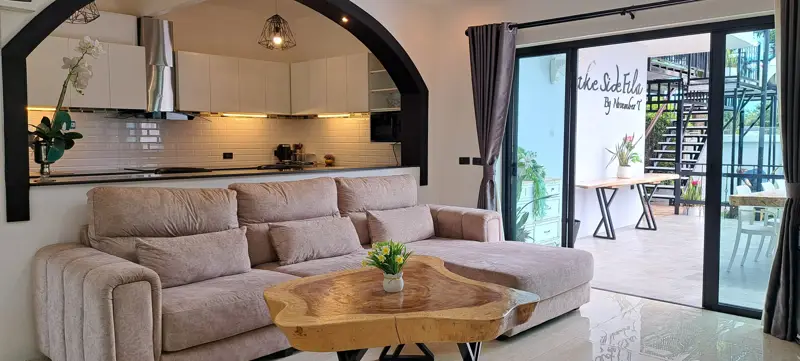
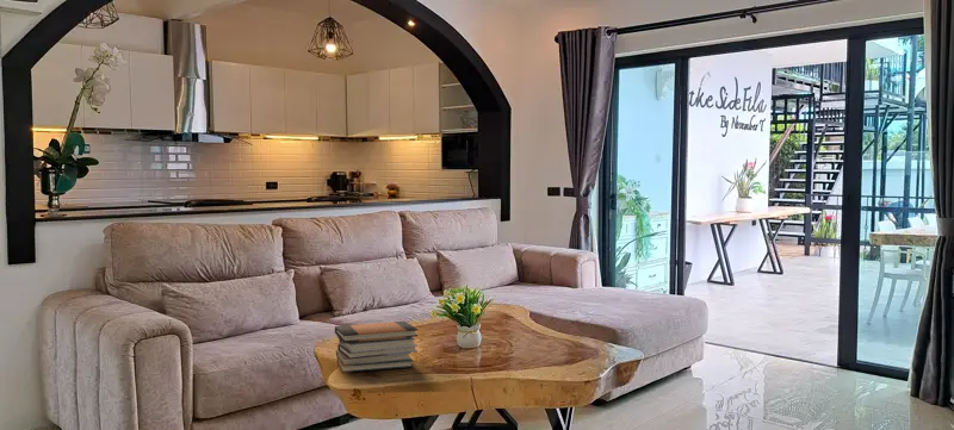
+ book stack (376, 345)
